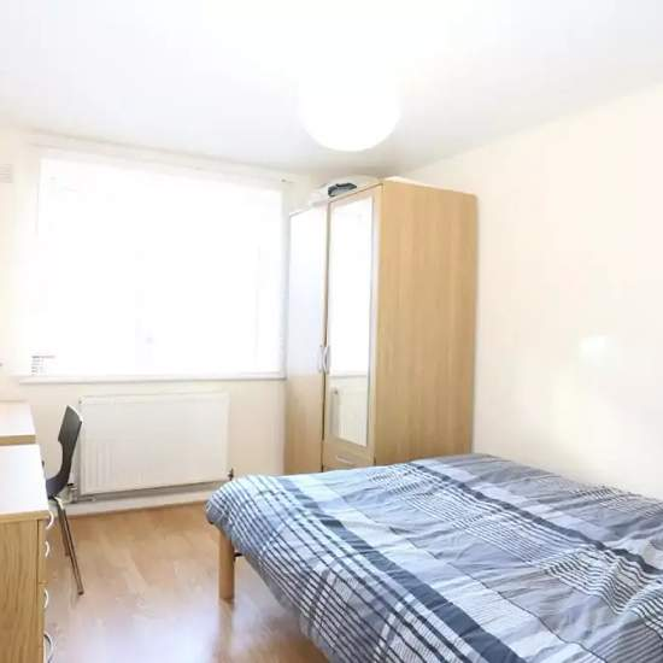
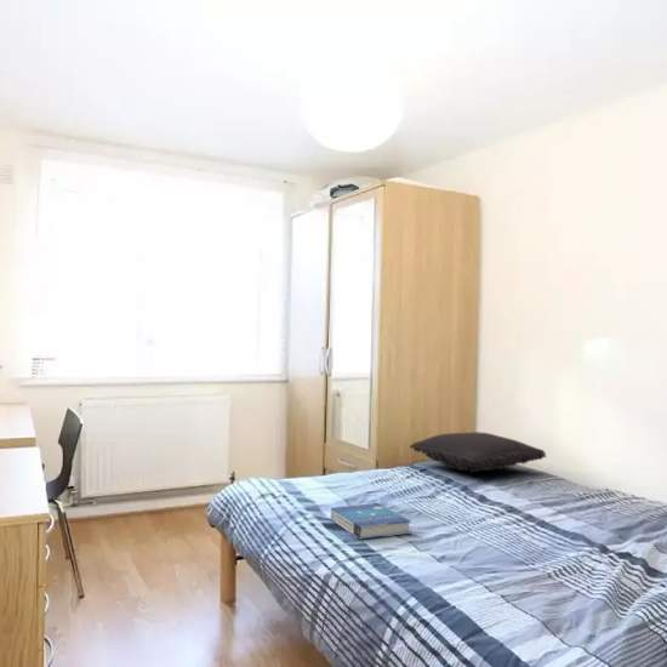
+ book (369, 519)
+ pillow (475, 451)
